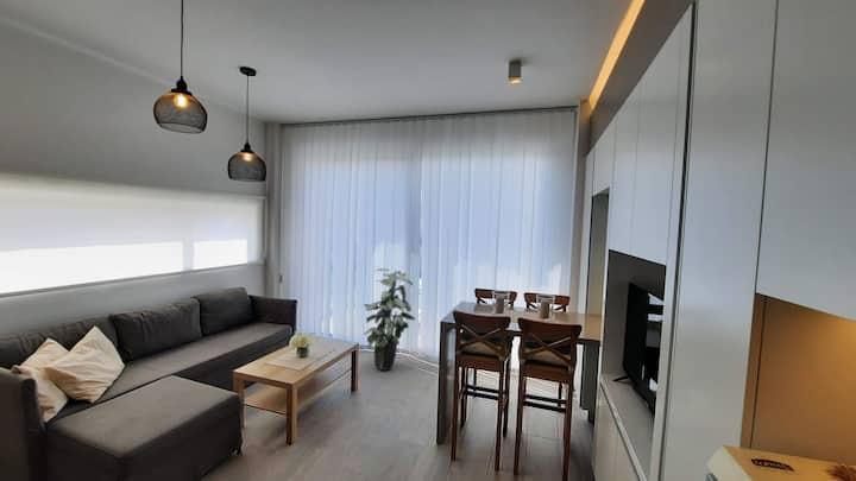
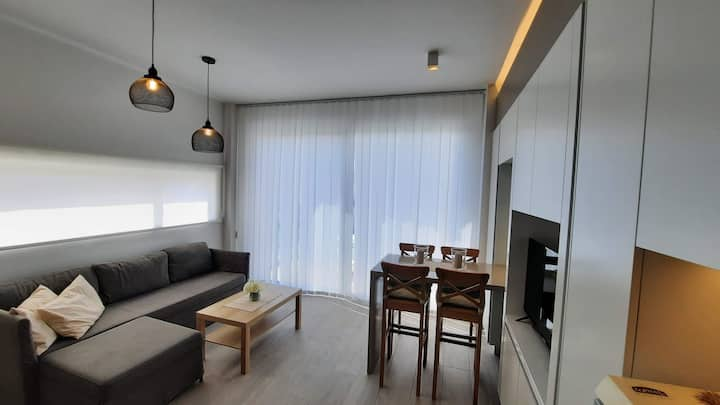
- indoor plant (386, 317)
